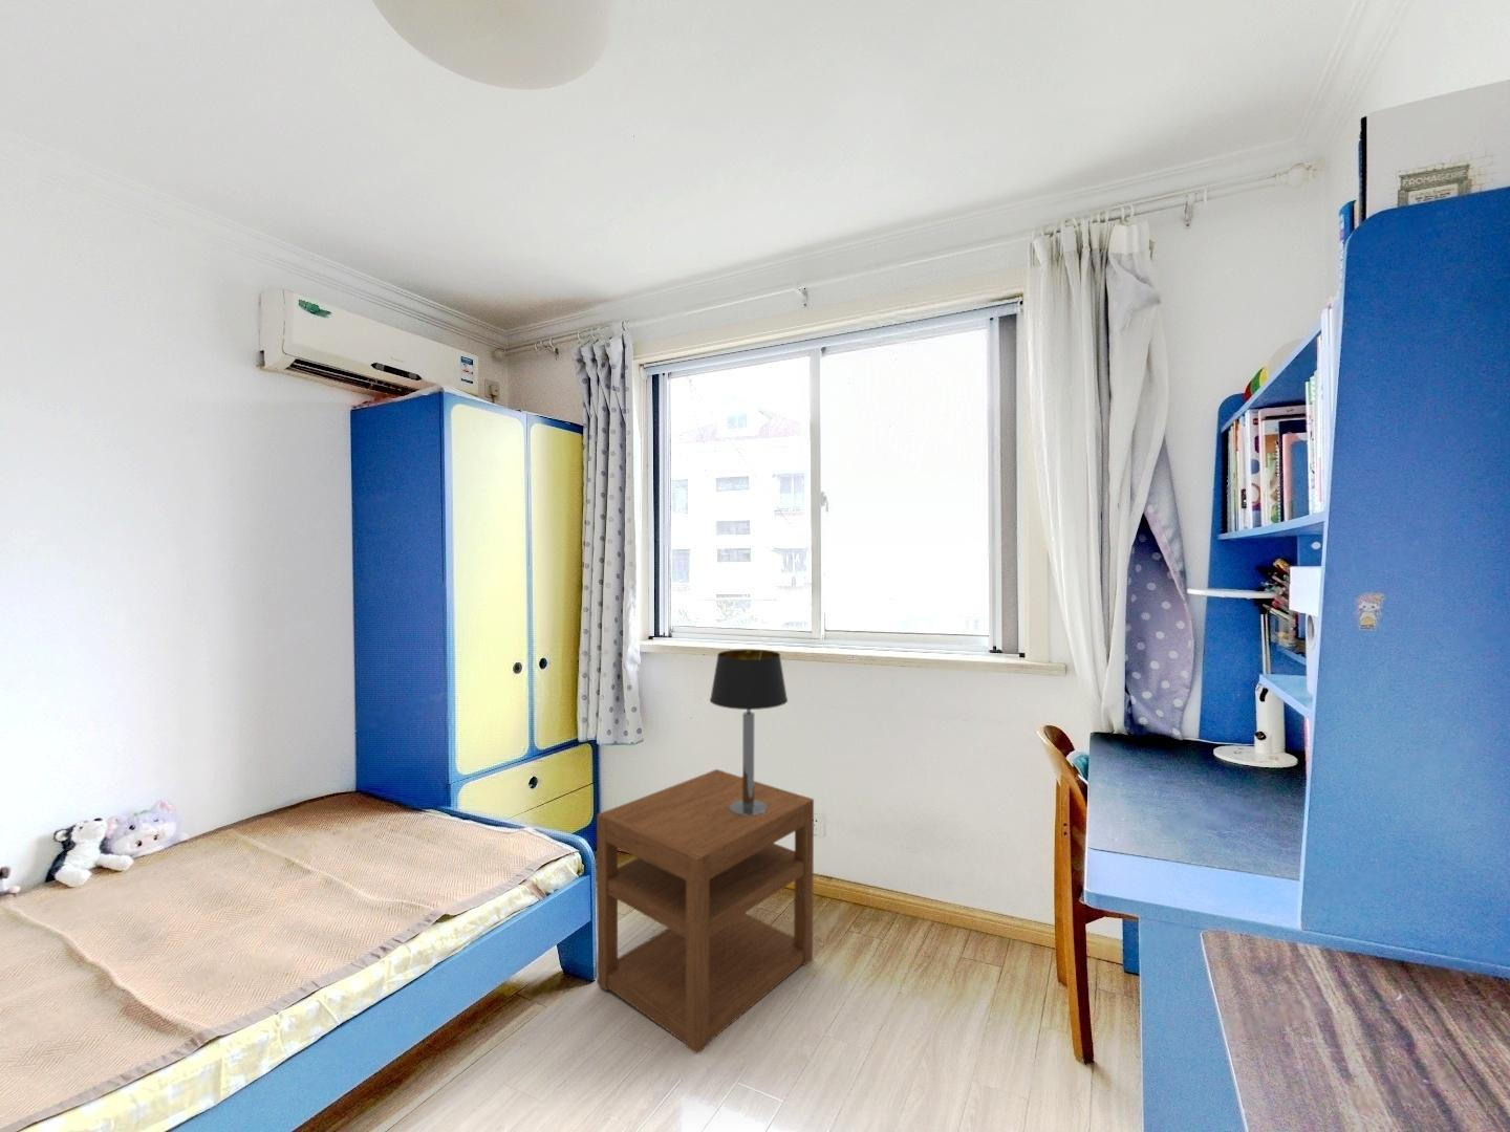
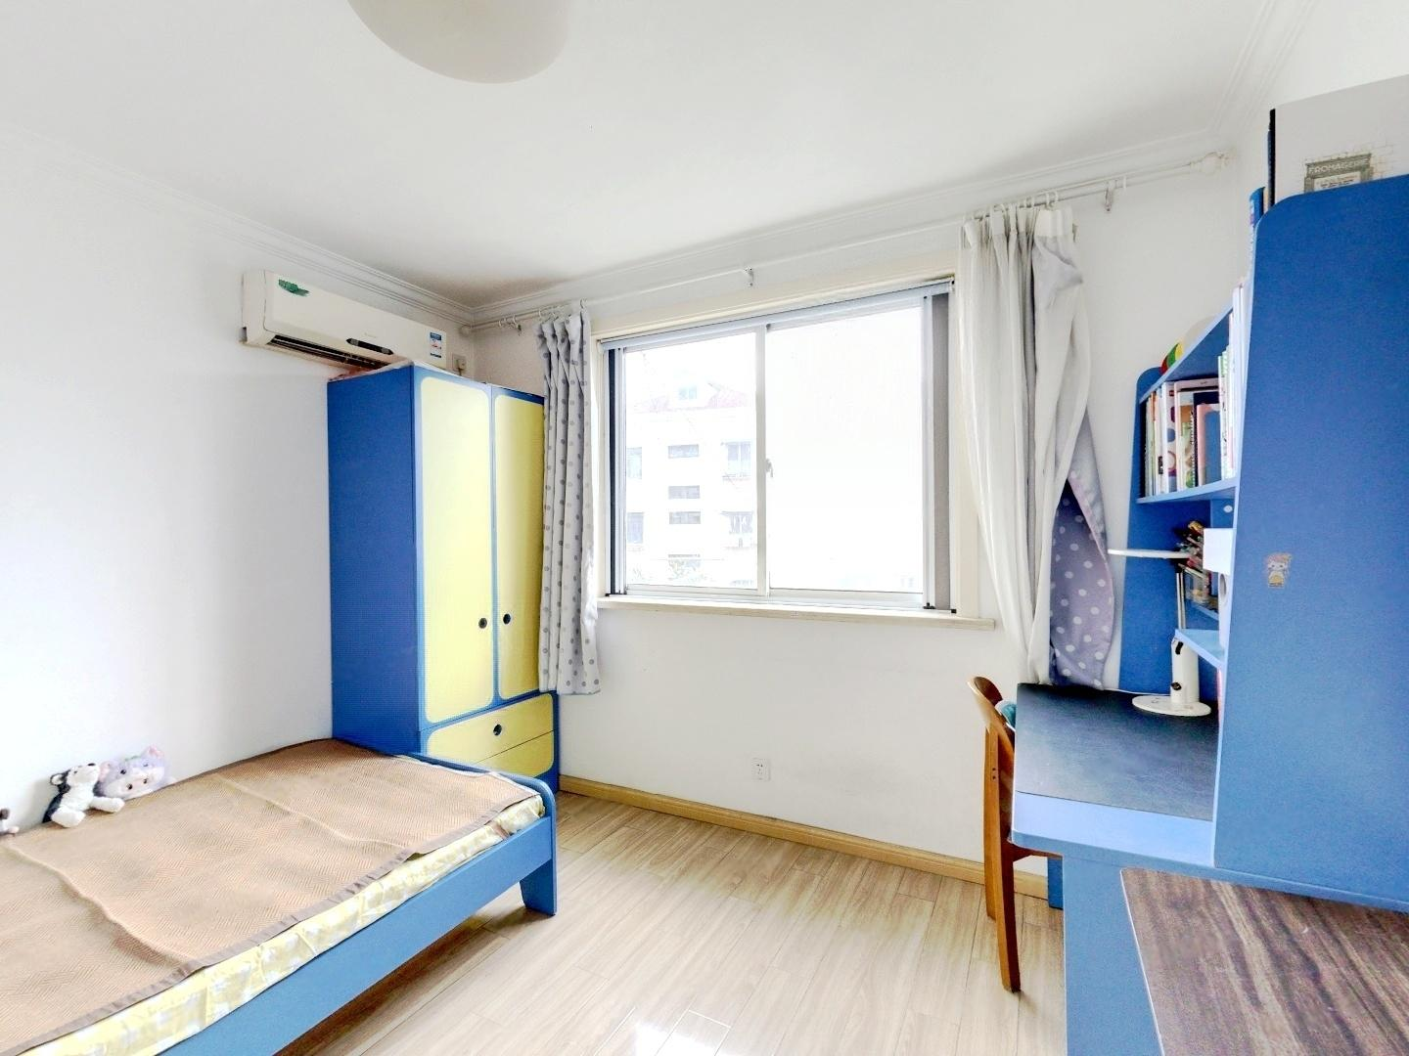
- nightstand (707, 888)
- table lamp (748, 730)
